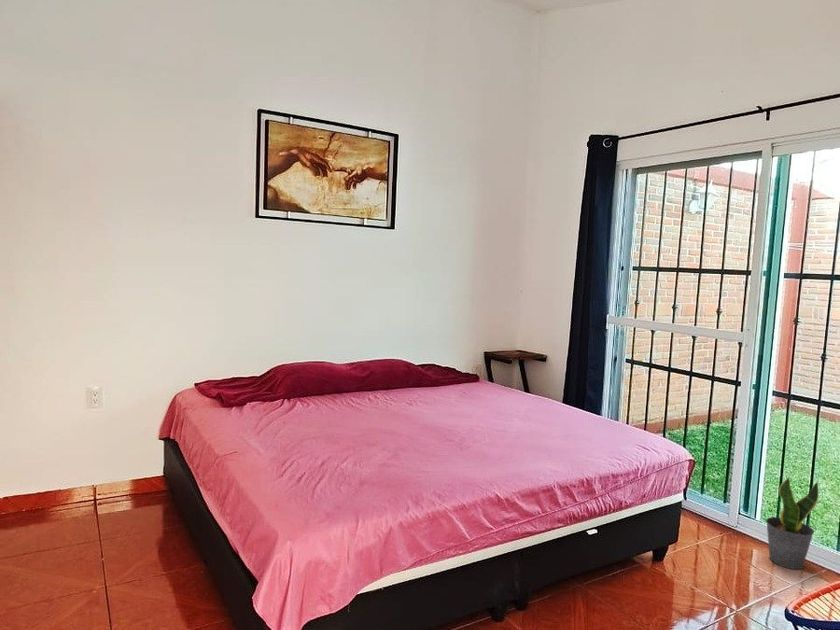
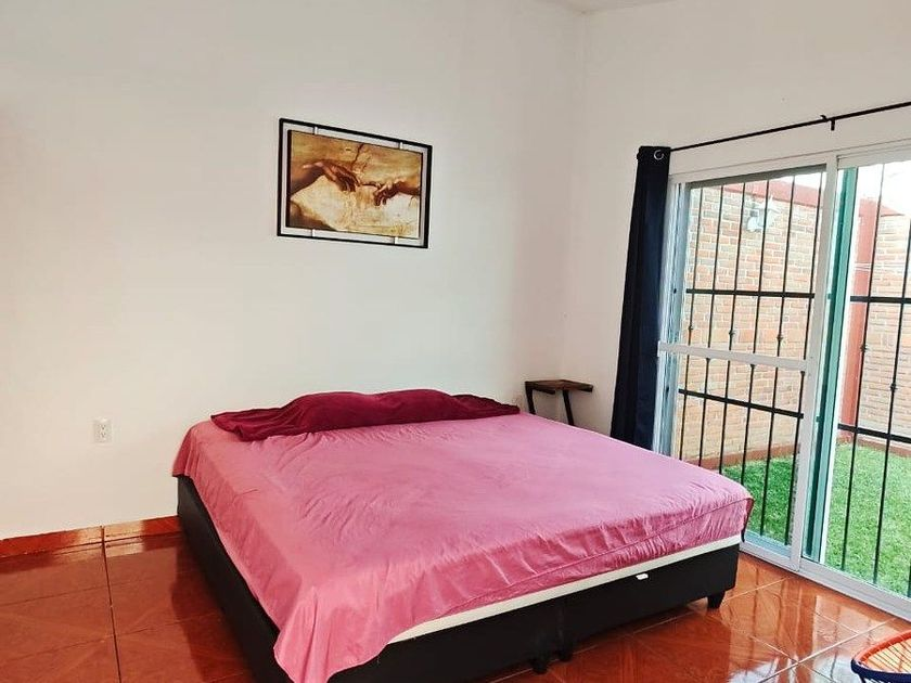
- potted plant (790, 517)
